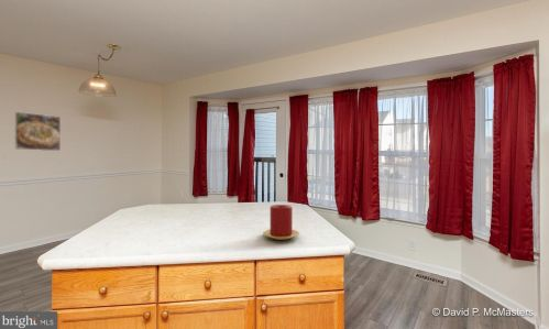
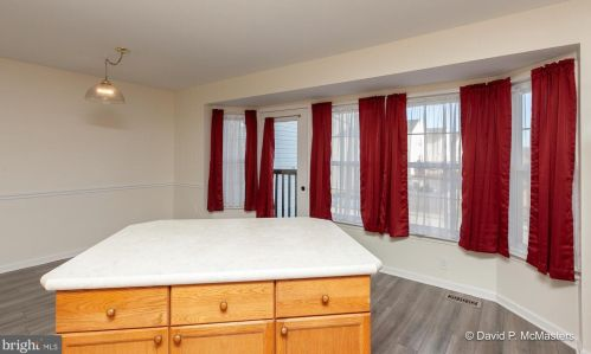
- candle (281, 221)
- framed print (39, 132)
